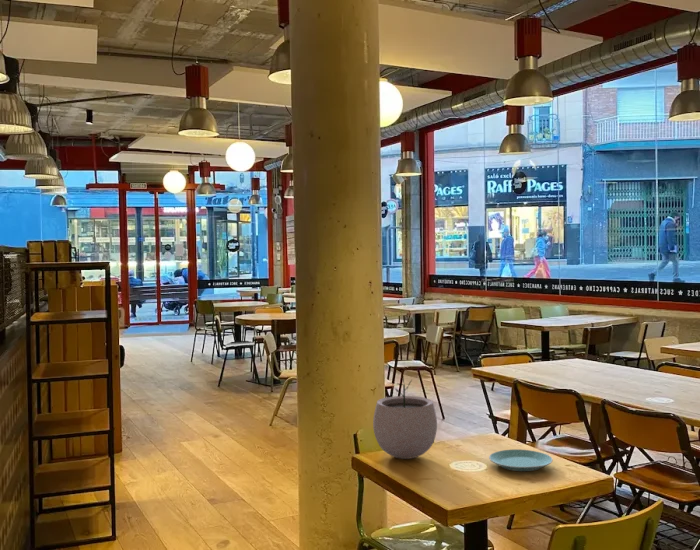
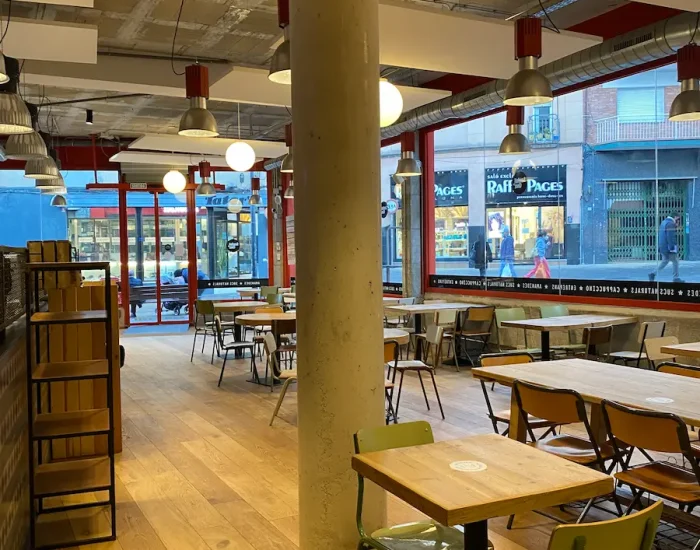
- plant pot (404, 416)
- plate (520, 461)
